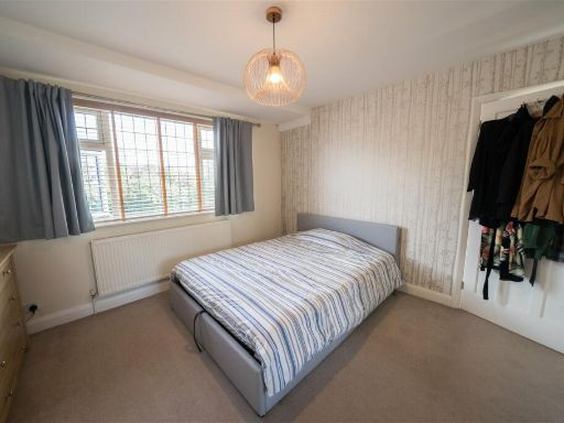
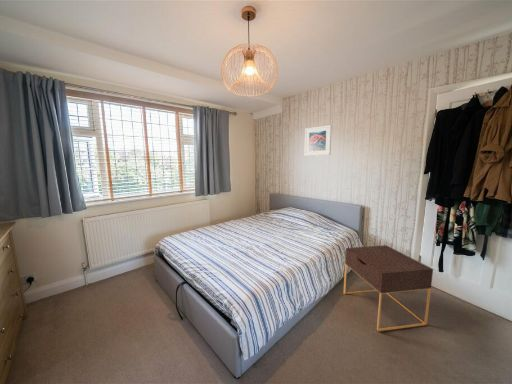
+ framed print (317, 141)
+ nightstand (382, 282)
